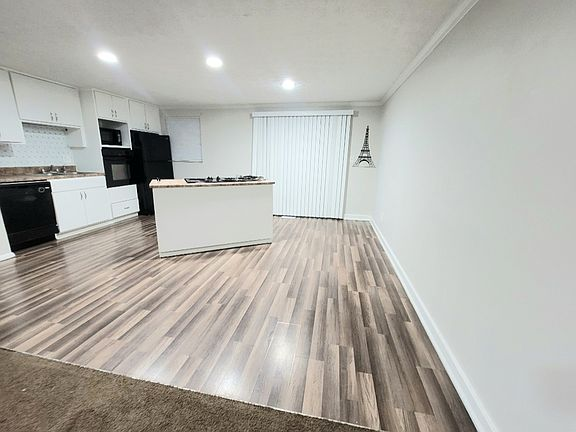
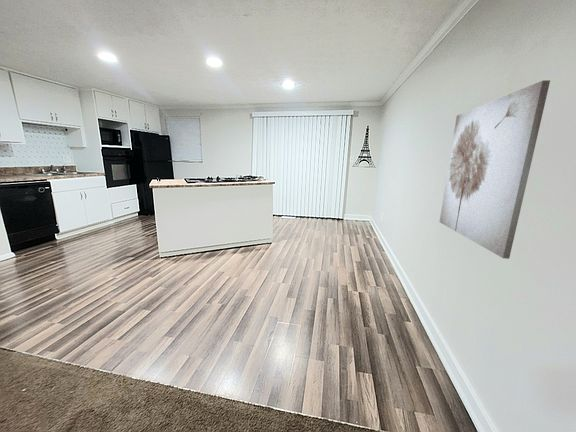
+ wall art (477, 173)
